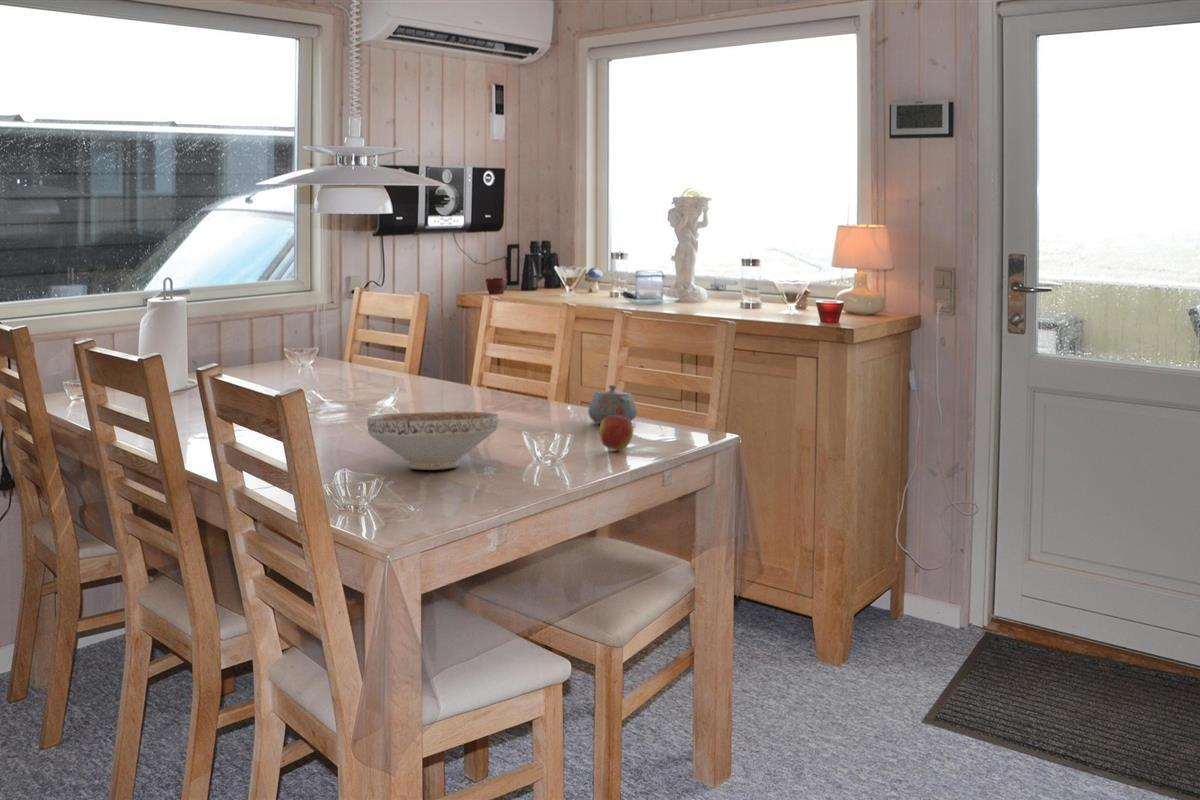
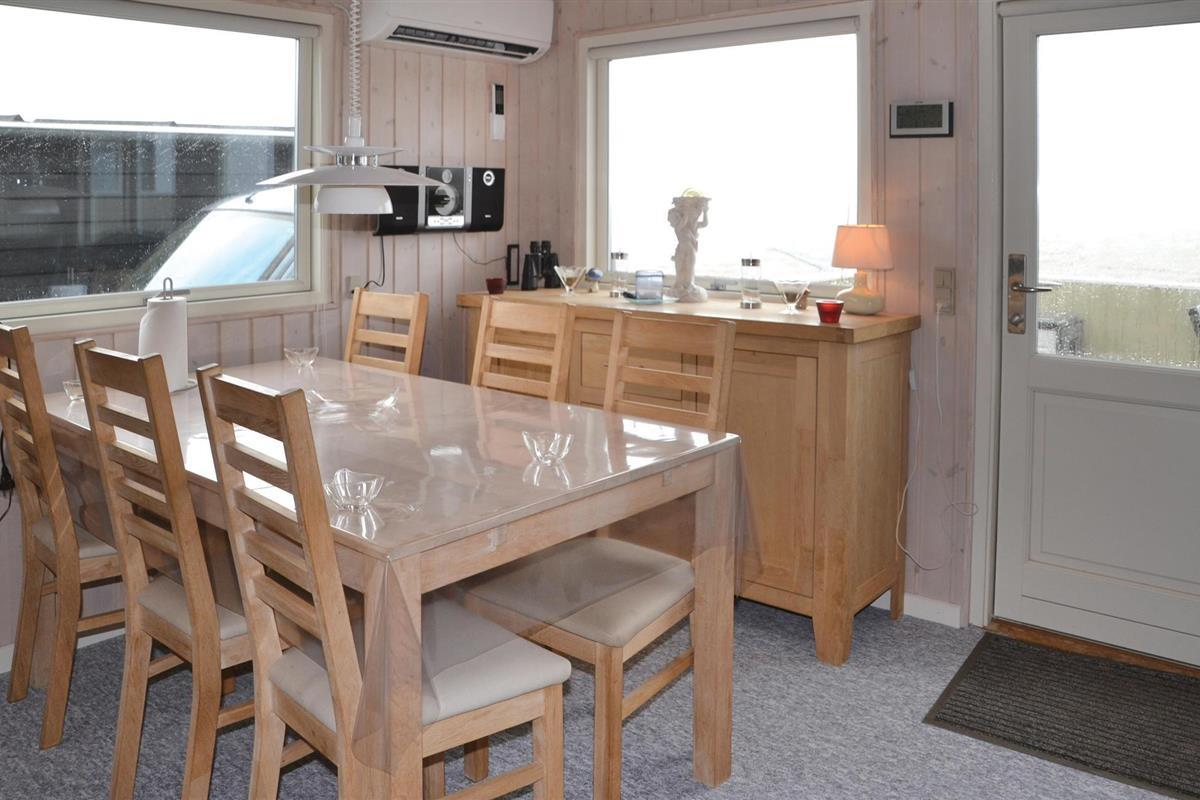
- apple (616, 432)
- teapot (611, 404)
- decorative bowl (433, 441)
